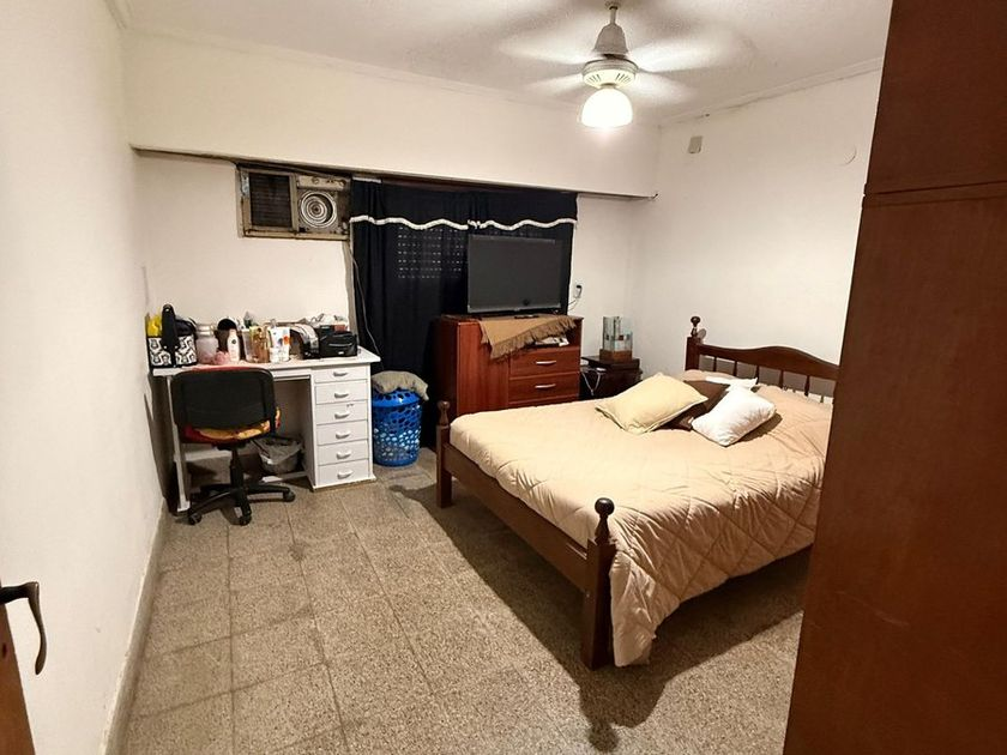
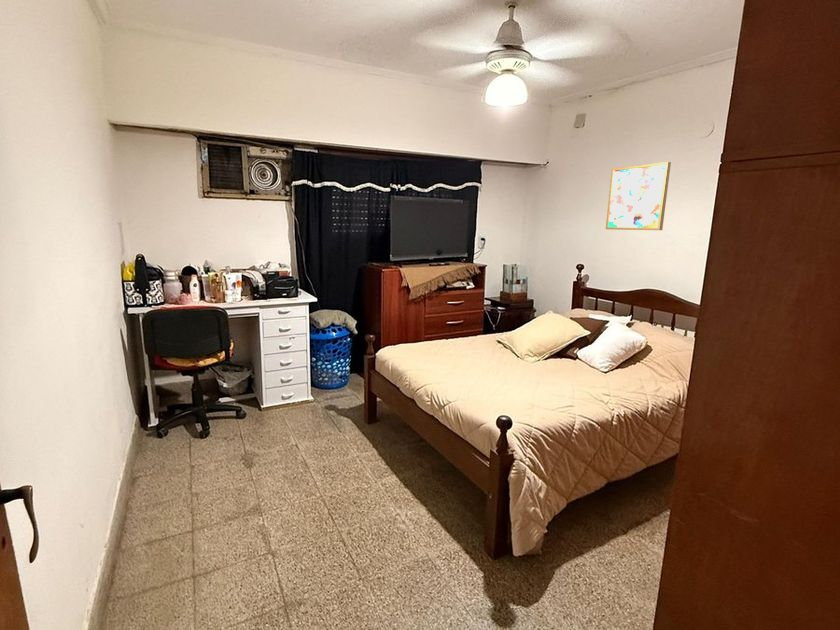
+ wall art (636, 198)
